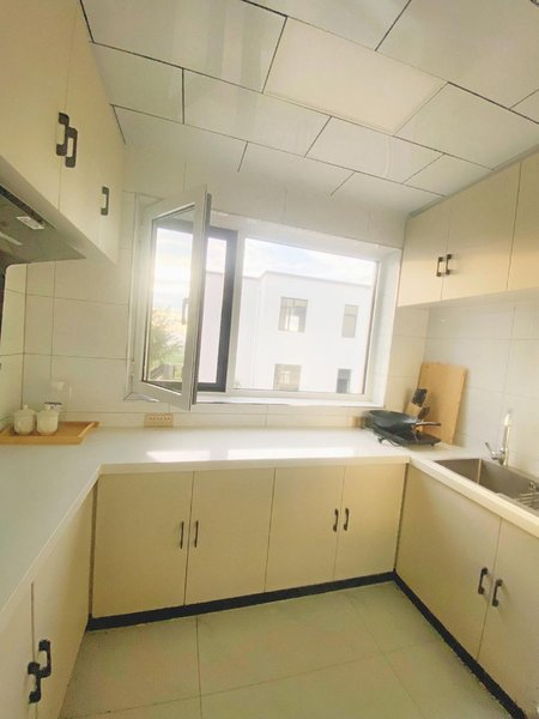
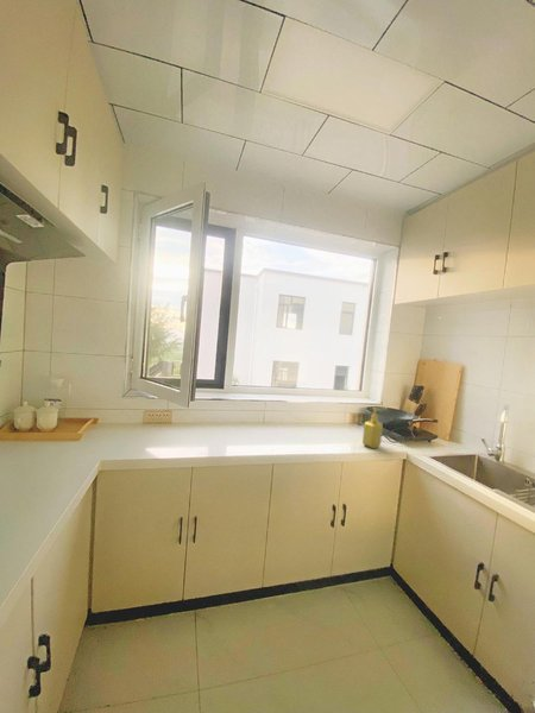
+ soap dispenser (373, 427)
